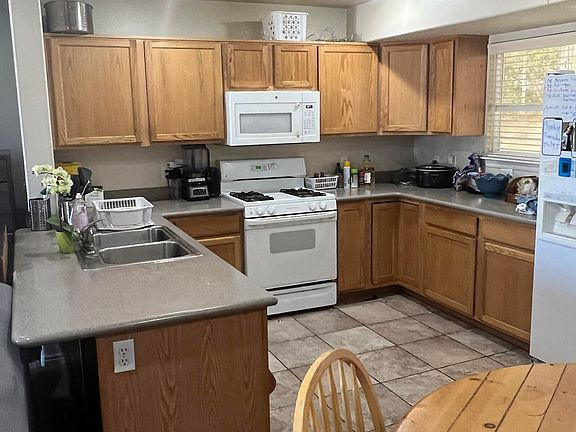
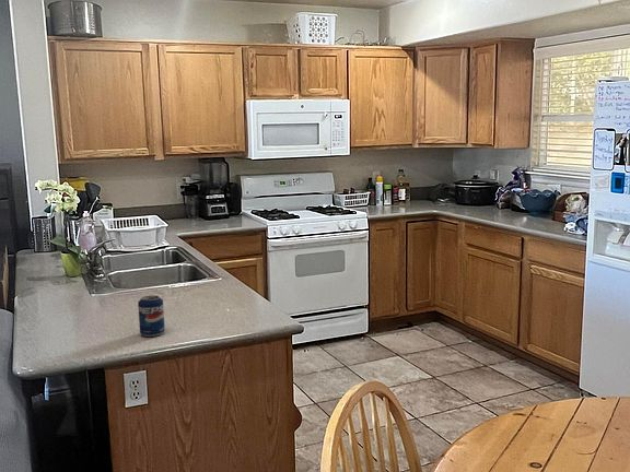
+ beverage can (151, 315)
